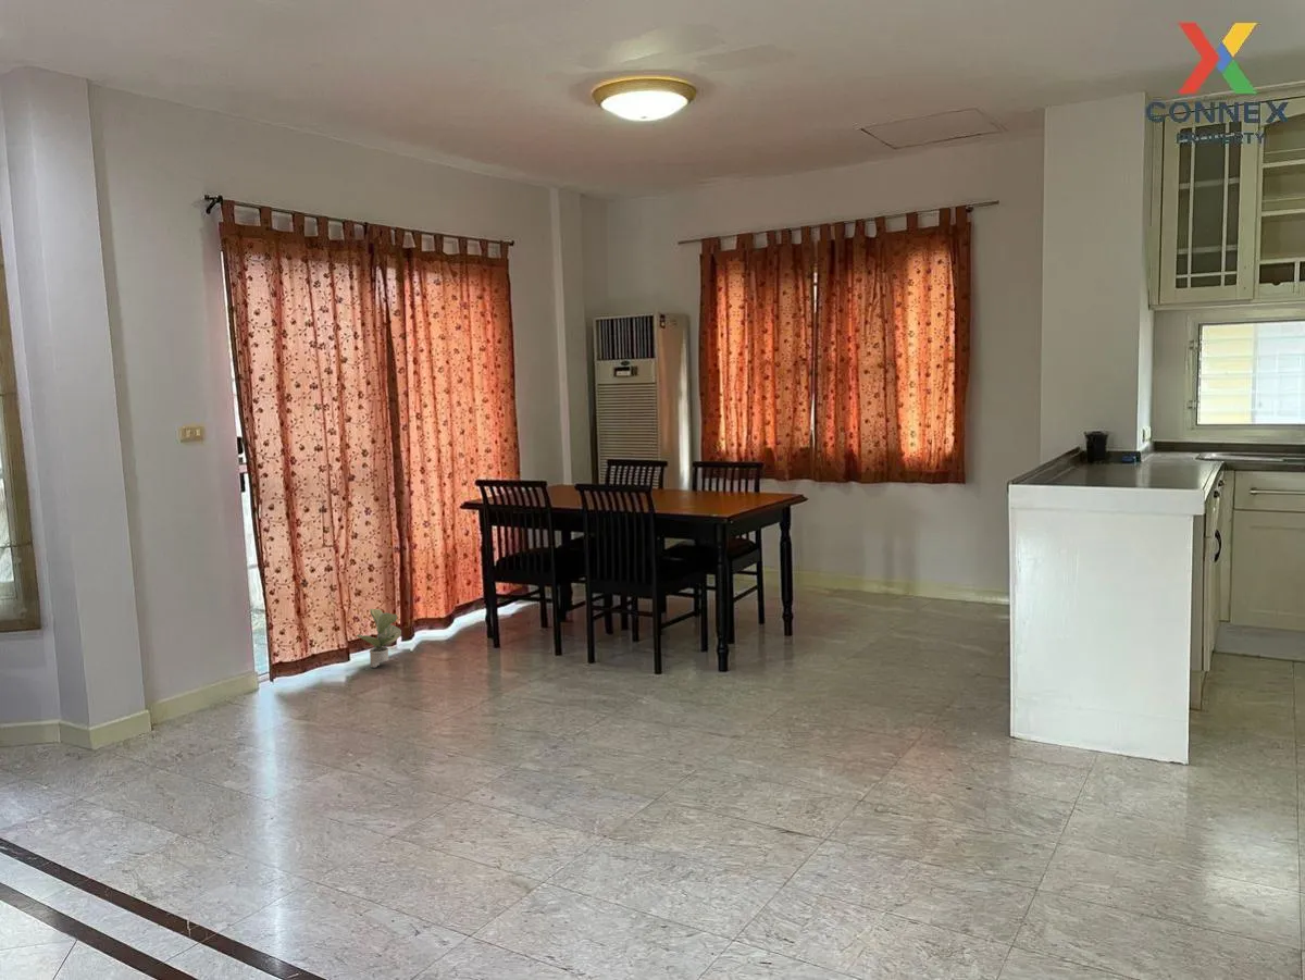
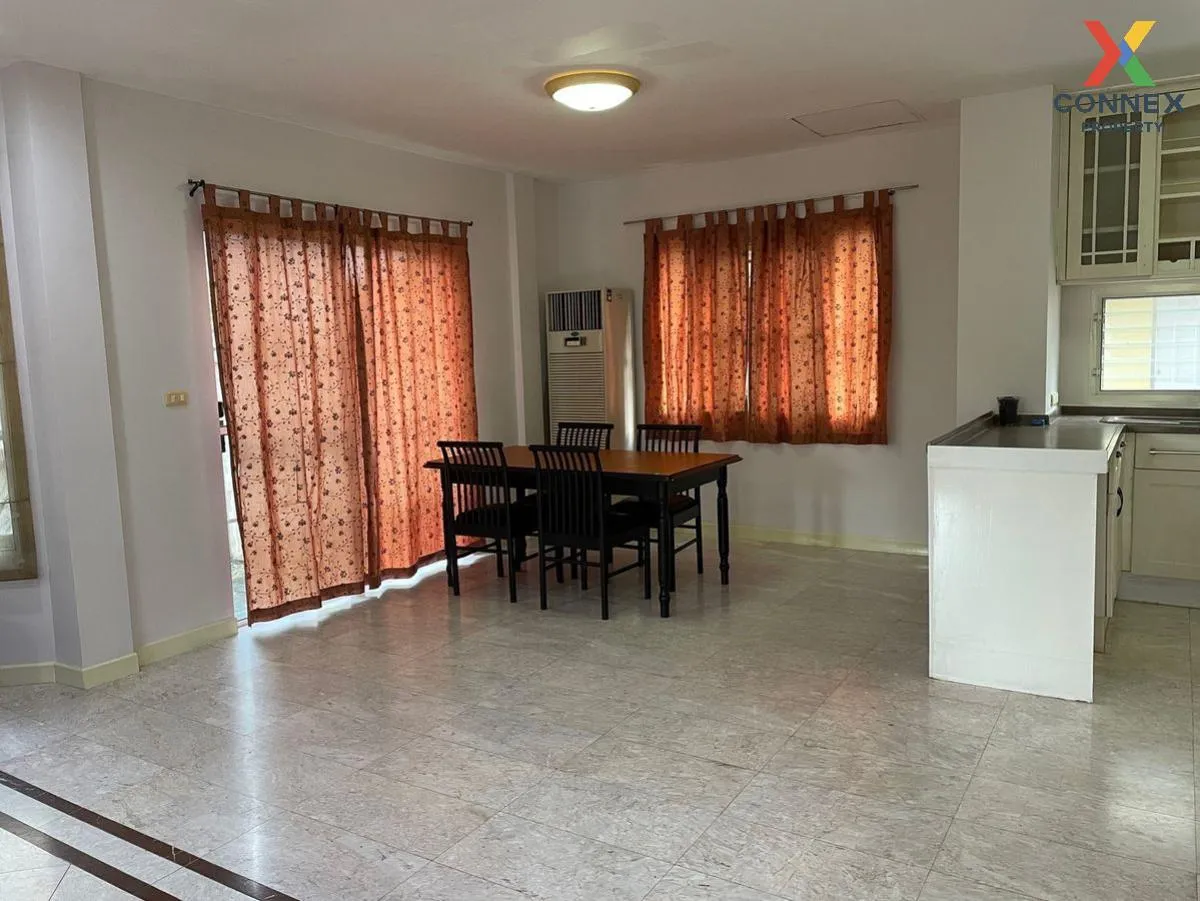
- potted plant (382, 637)
